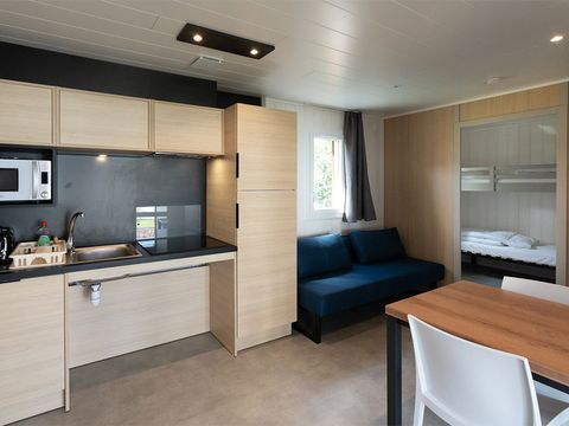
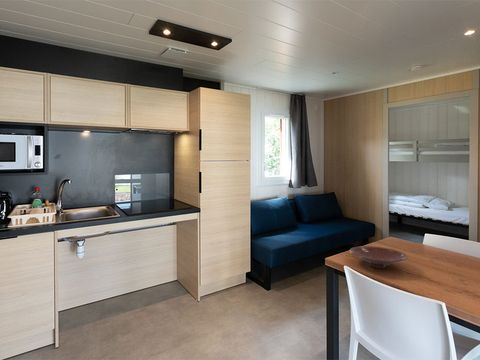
+ bowl (377, 259)
